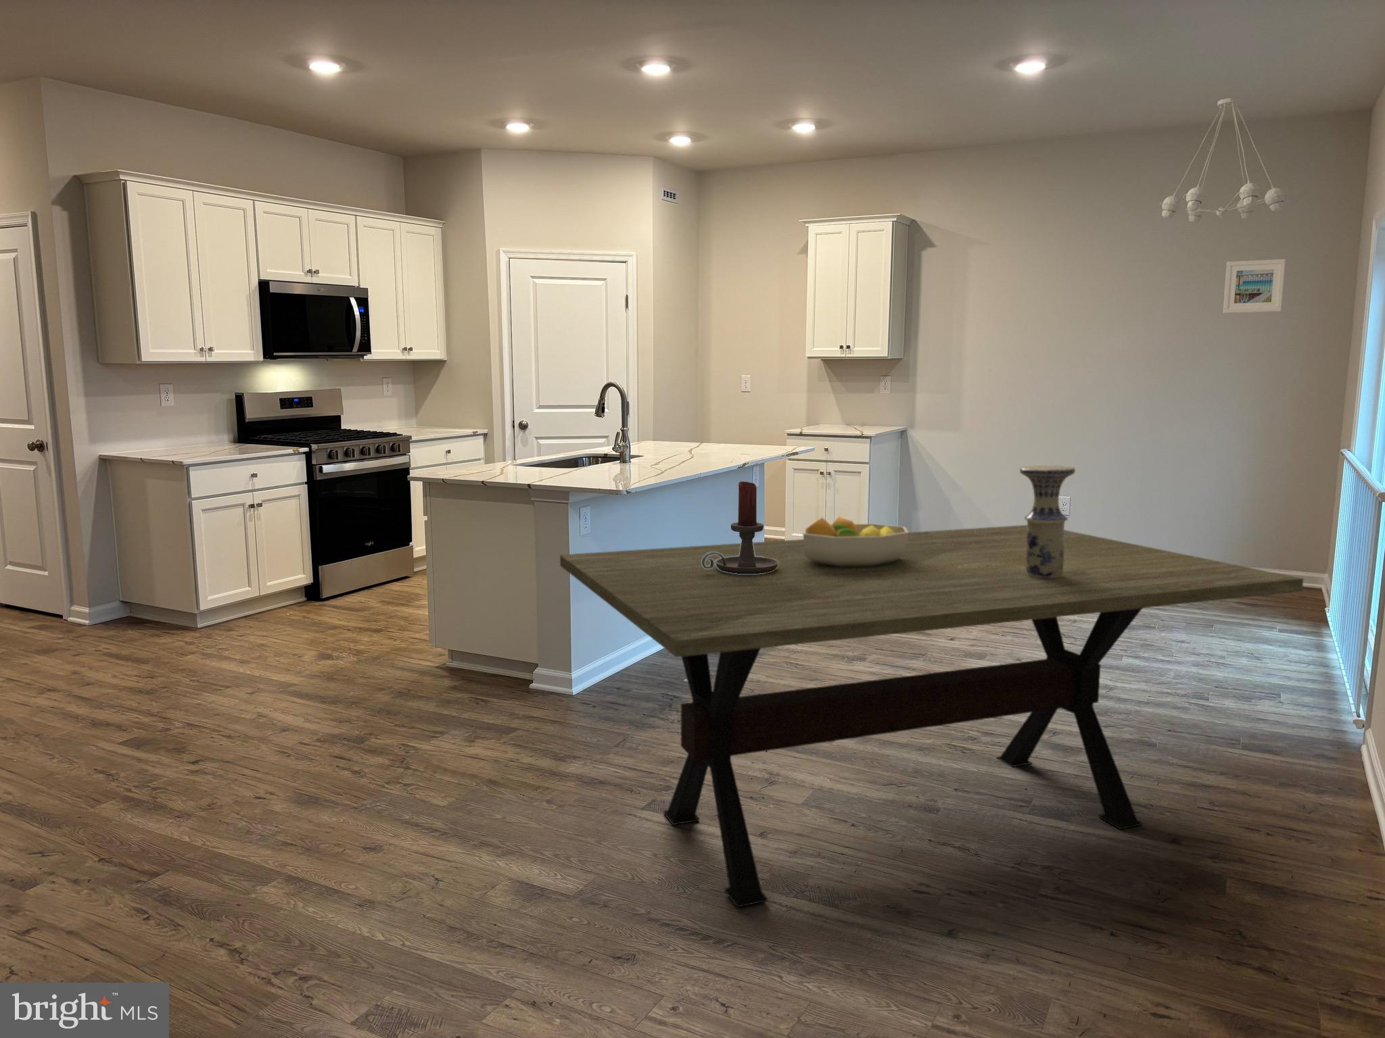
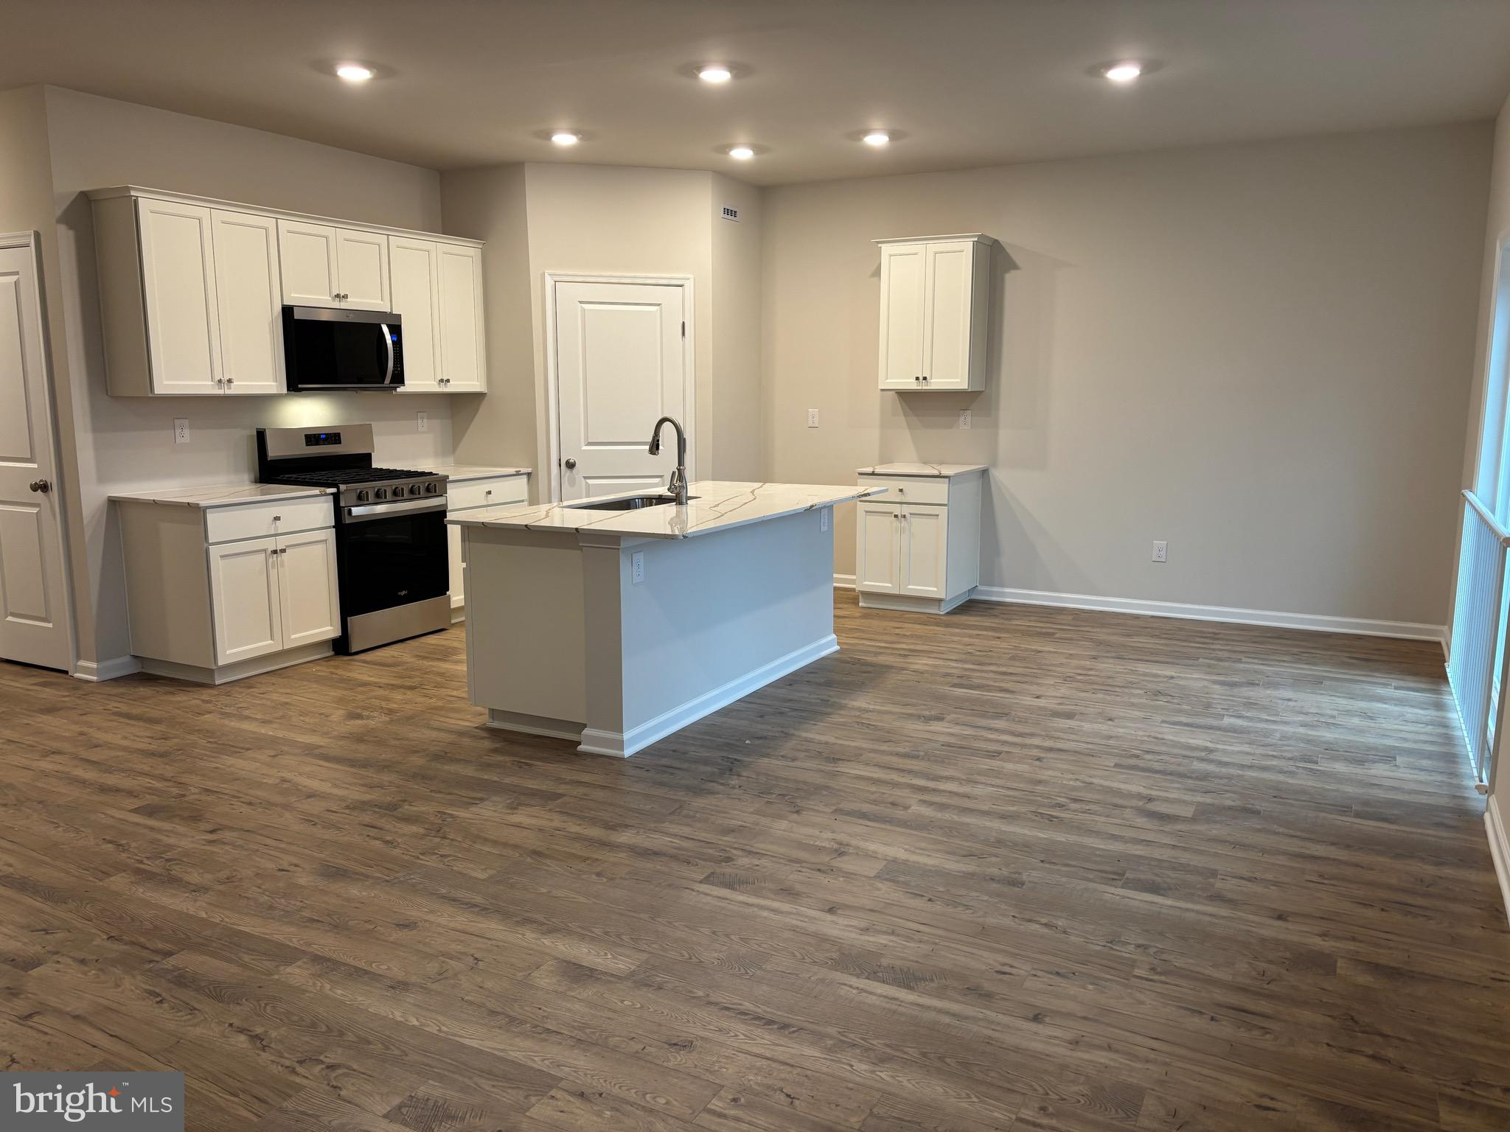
- dining table (903, 695)
- fruit bowl (855, 538)
- candle holder (738, 526)
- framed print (1253, 286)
- chandelier (1211, 156)
- vase (1044, 521)
